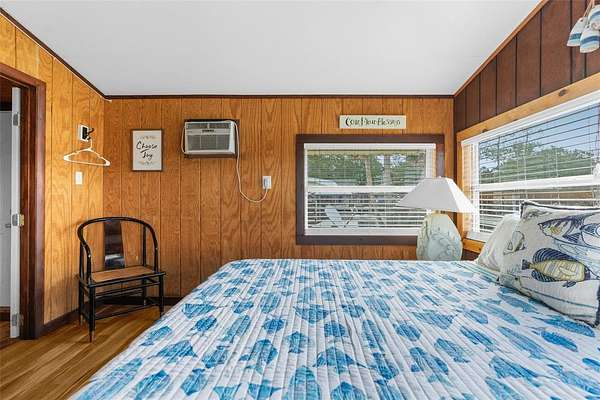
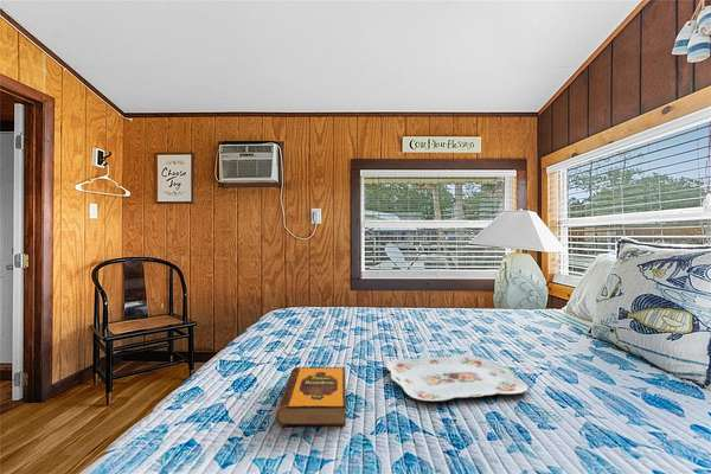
+ hardback book (314, 392)
+ serving tray (451, 376)
